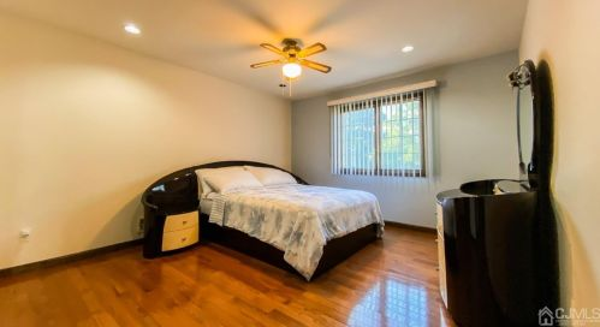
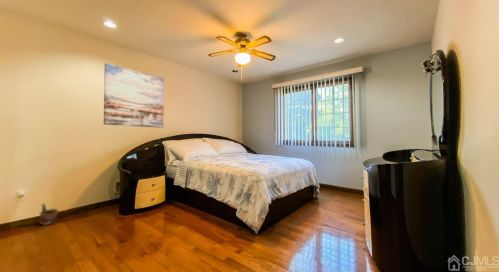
+ potted plant (49, 212)
+ wall art (137, 98)
